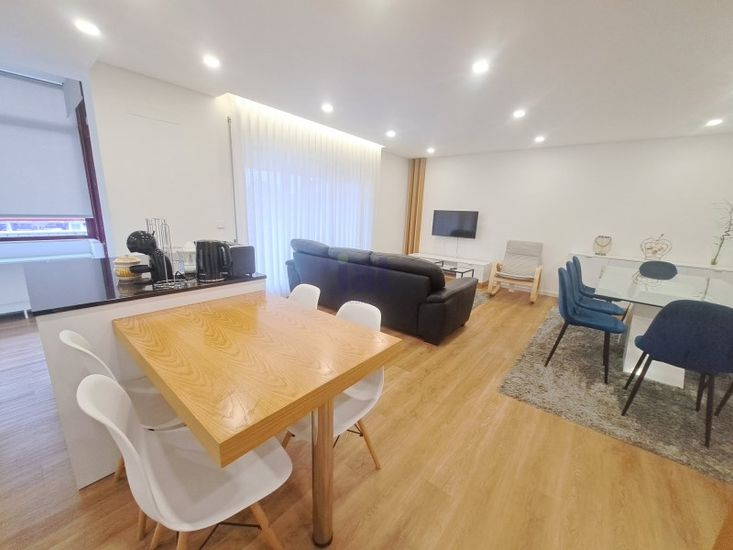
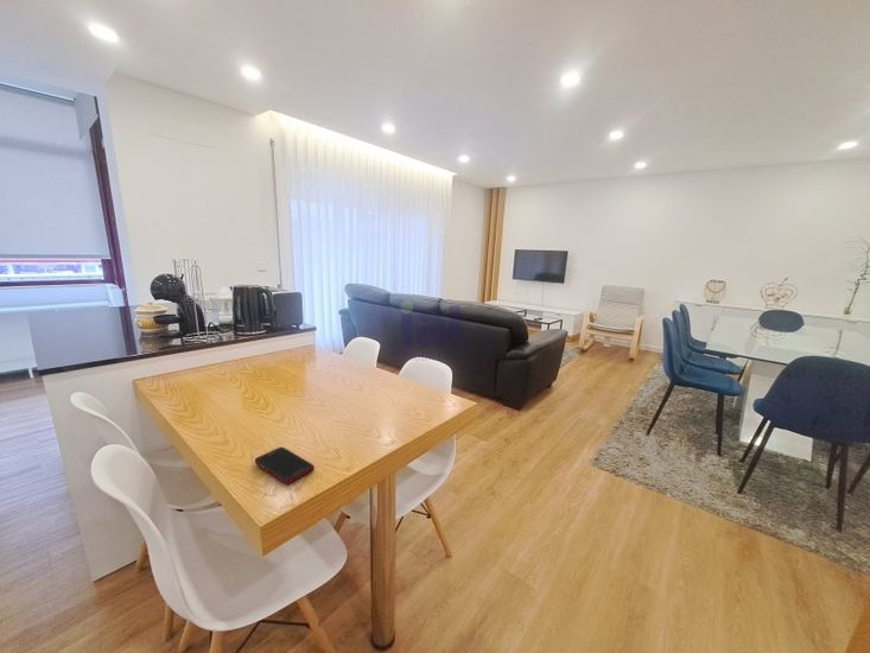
+ cell phone (284, 463)
